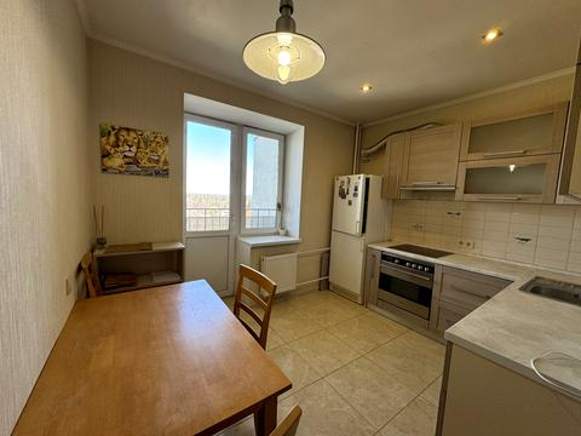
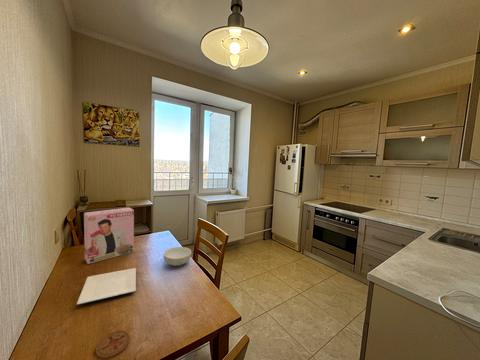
+ coaster (113, 343)
+ cereal bowl (177, 257)
+ cereal box (110, 233)
+ plate (110, 284)
